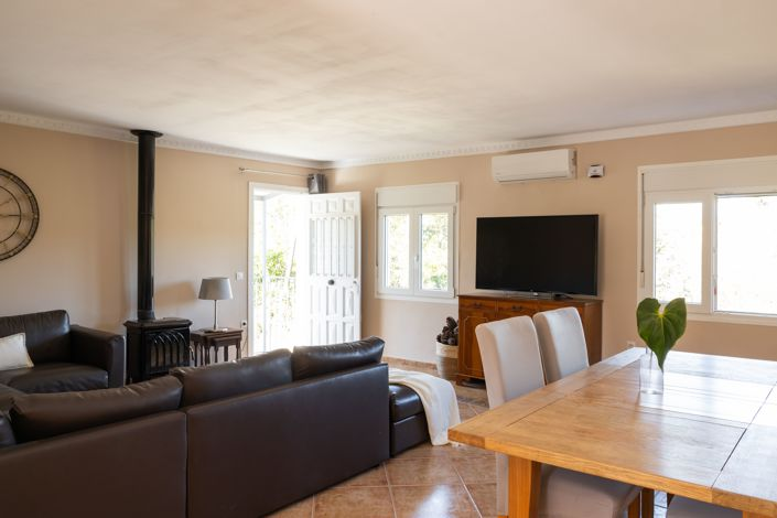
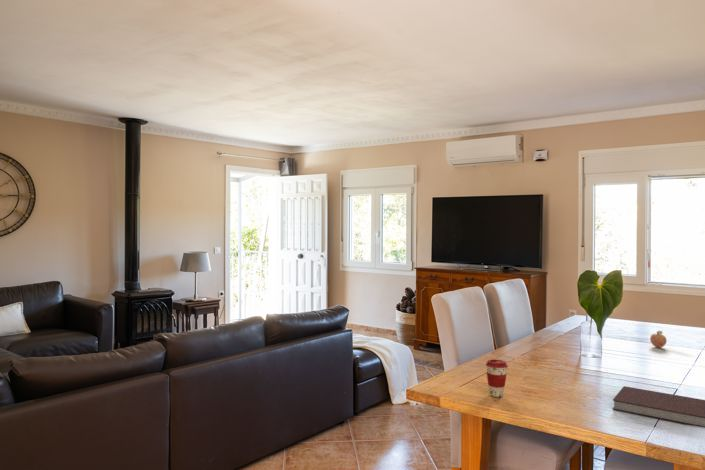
+ coffee cup (496, 378)
+ notebook (661, 405)
+ fruit (658, 339)
